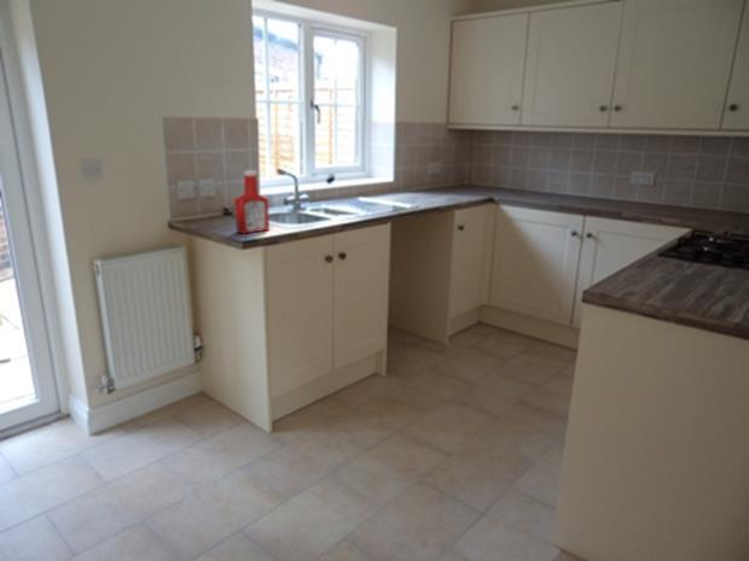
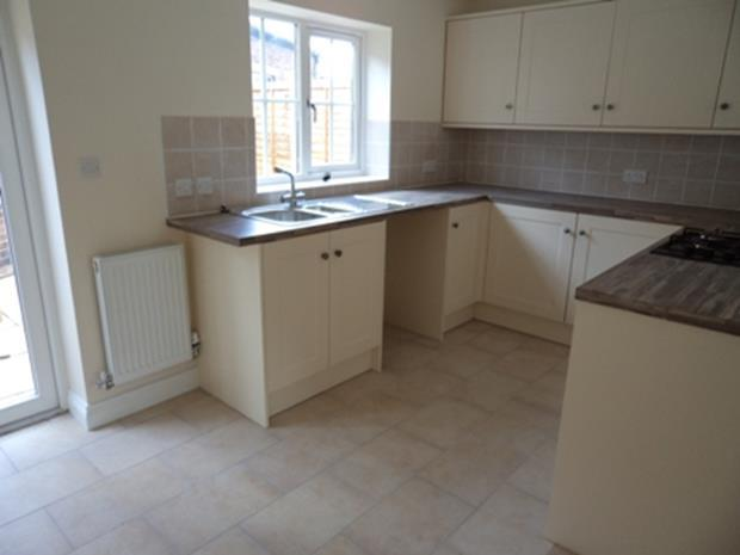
- soap bottle (251, 200)
